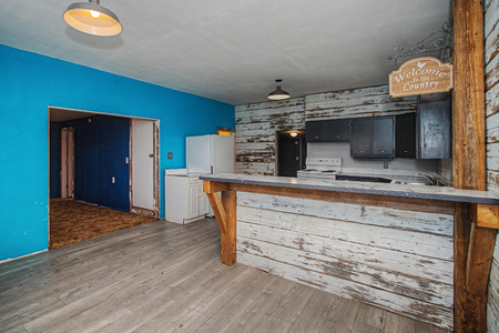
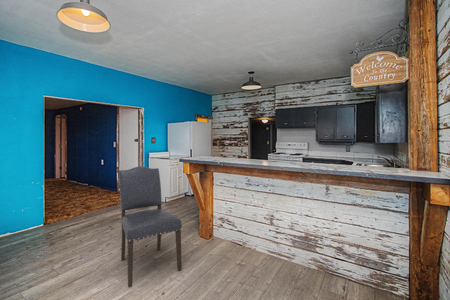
+ chair (147, 216)
